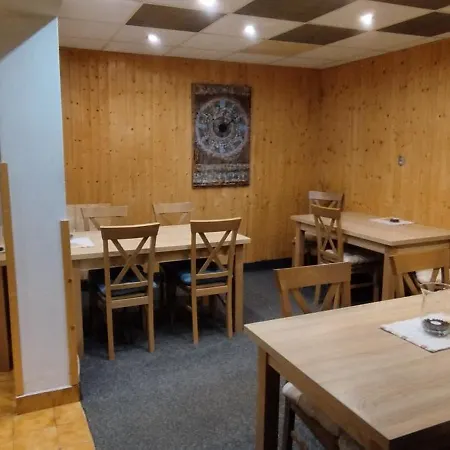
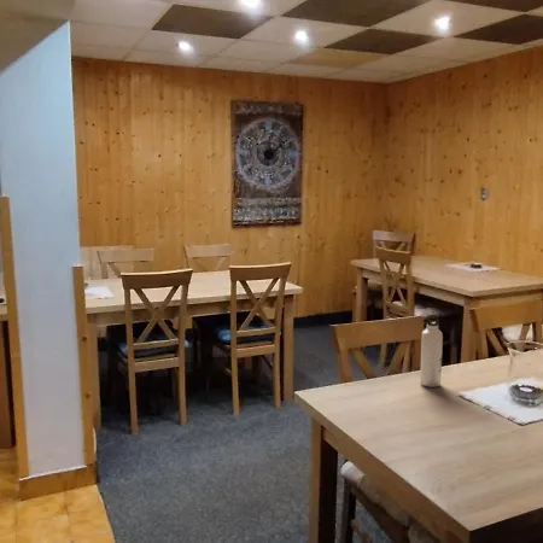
+ water bottle (431, 349)
